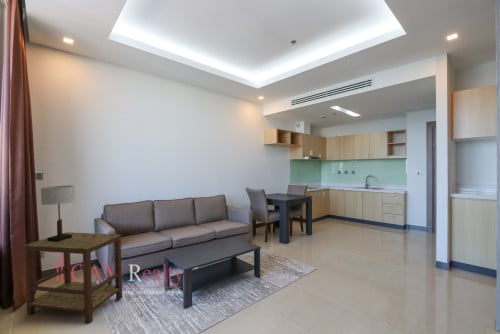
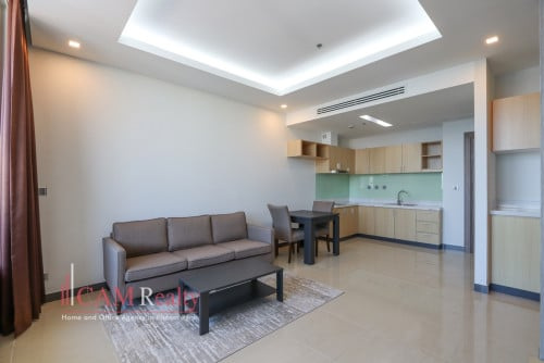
- table lamp (59, 212)
- side table (70, 272)
